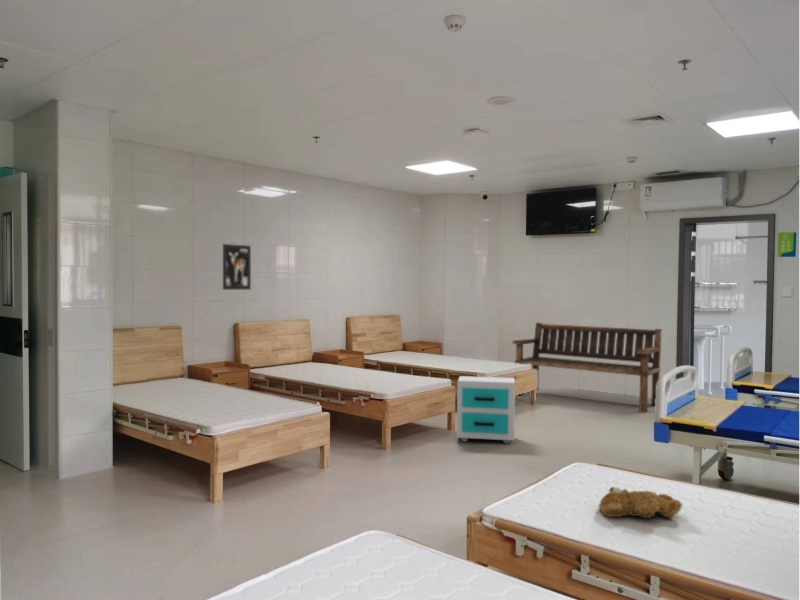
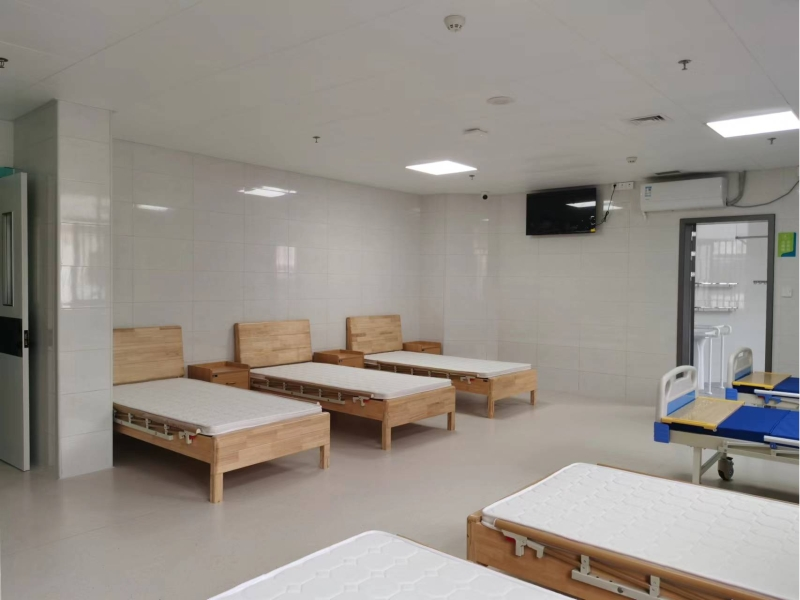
- nightstand (485, 410)
- teddy bear (639, 500)
- wall art (236, 267)
- bench (585, 363)
